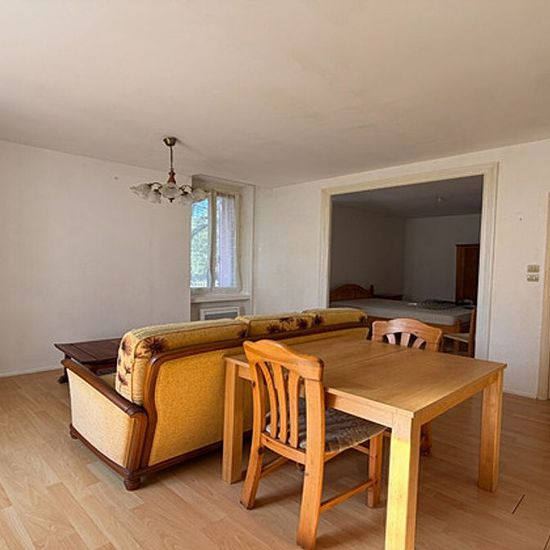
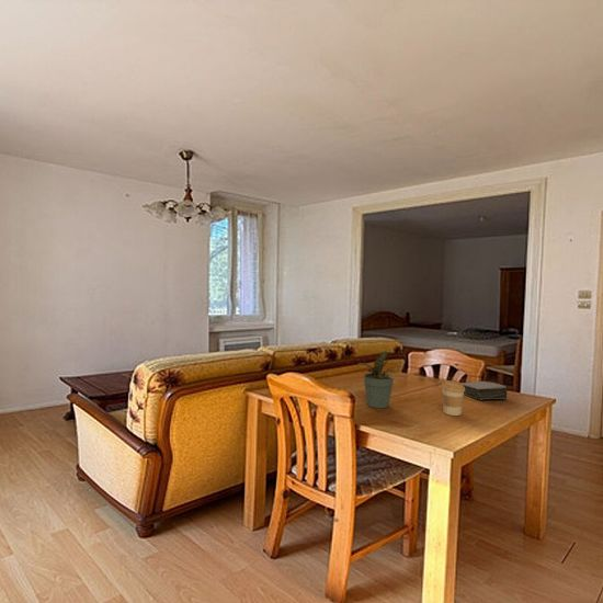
+ potted plant (377, 378)
+ coffee cup (453, 397)
+ book (479, 388)
